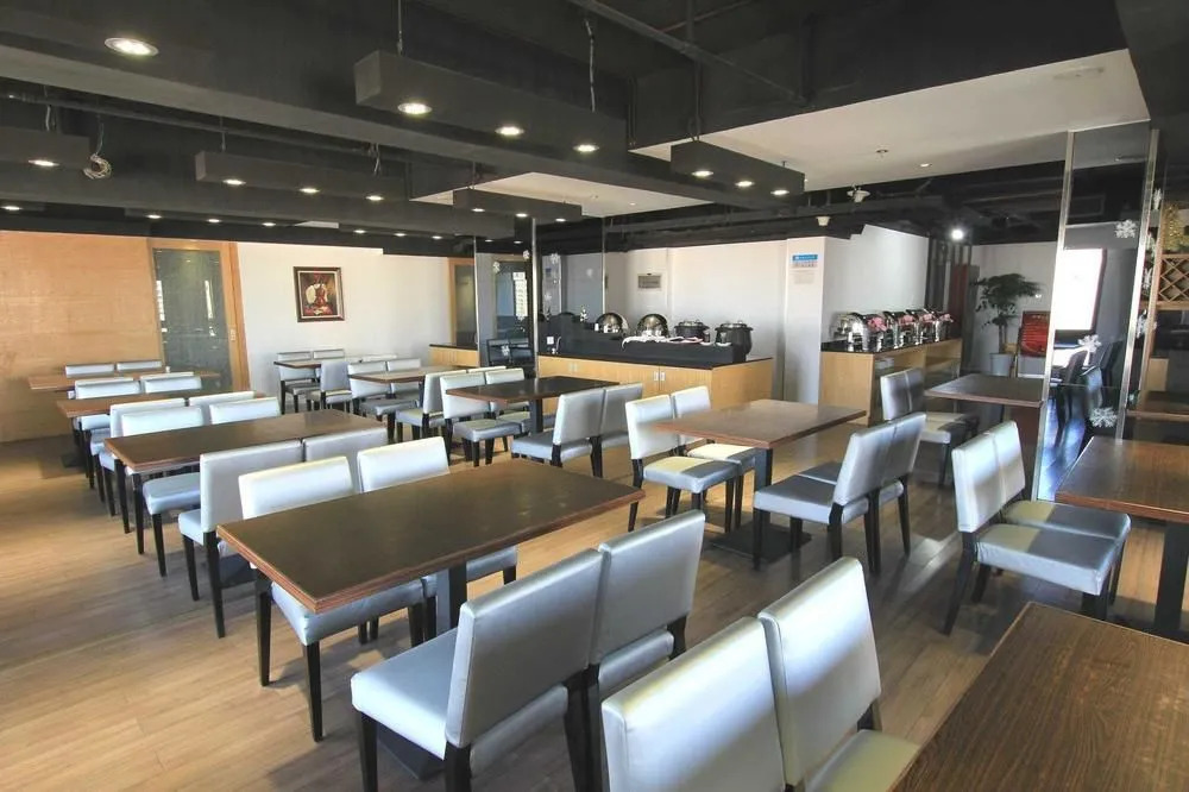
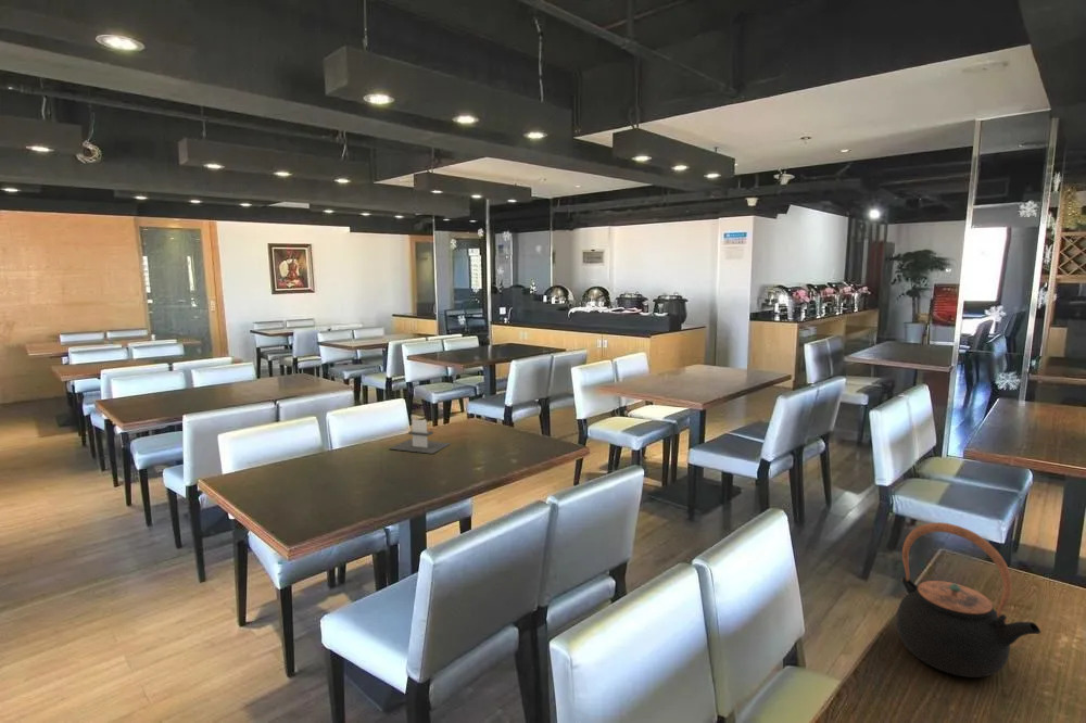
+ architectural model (420, 432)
+ teapot (964, 595)
